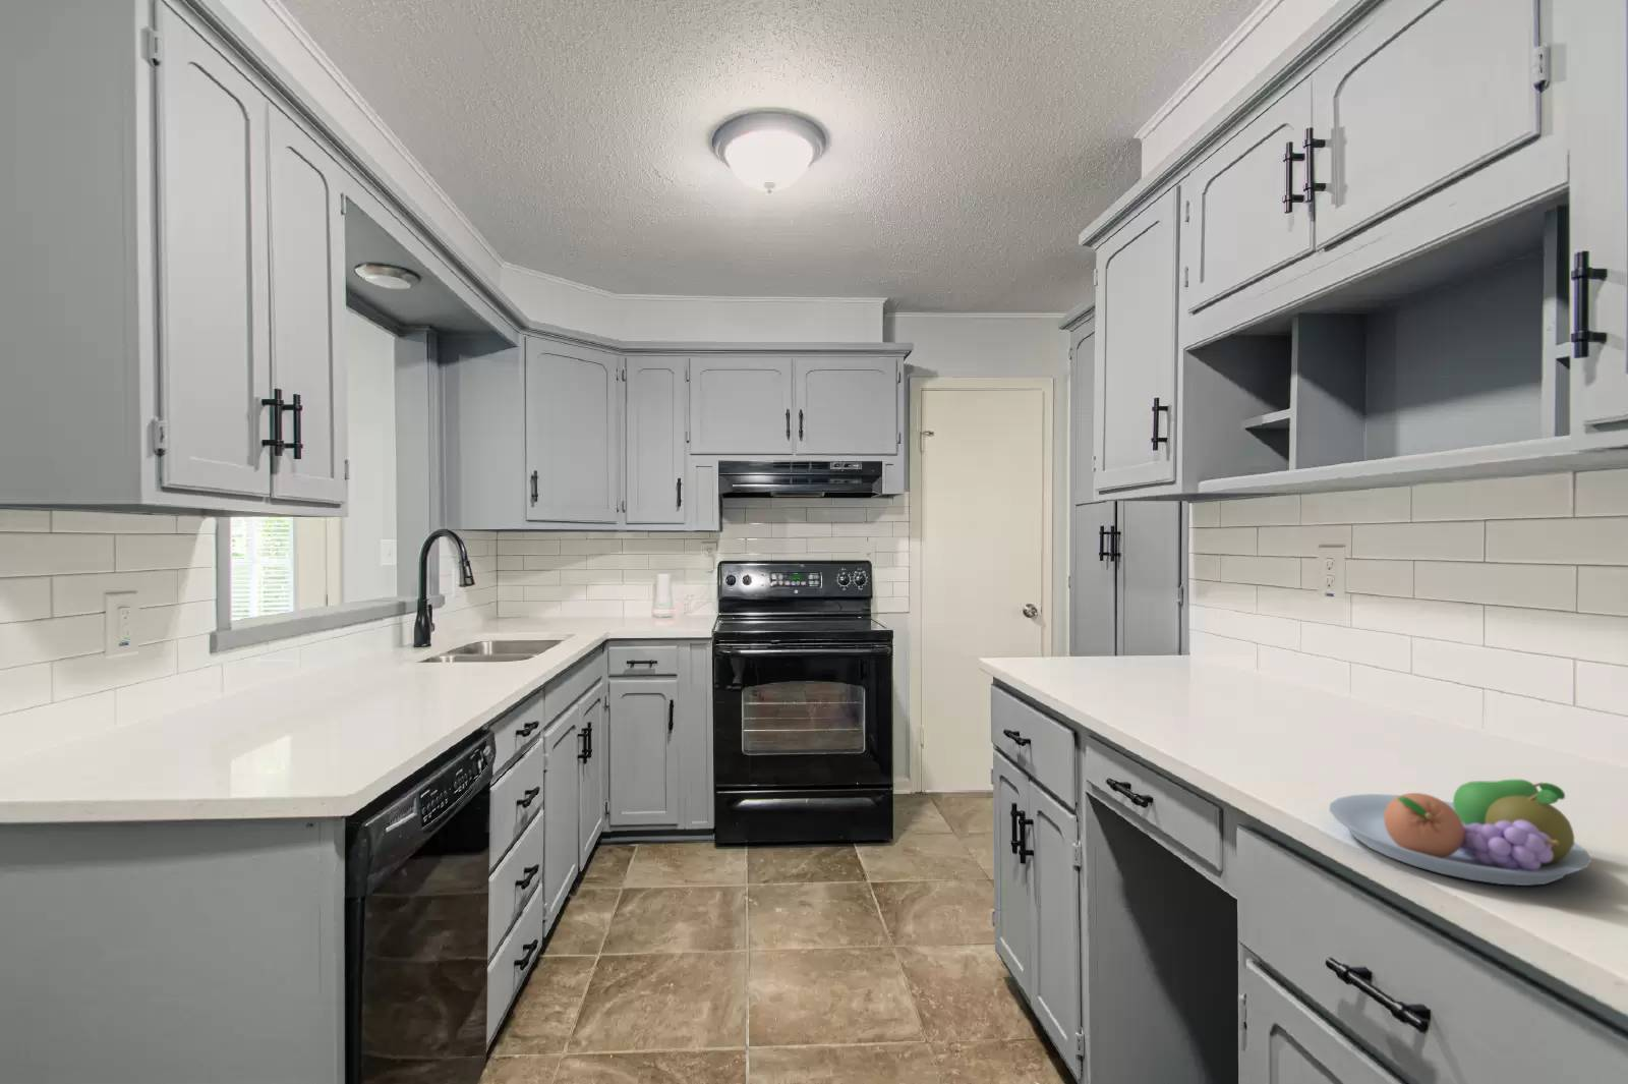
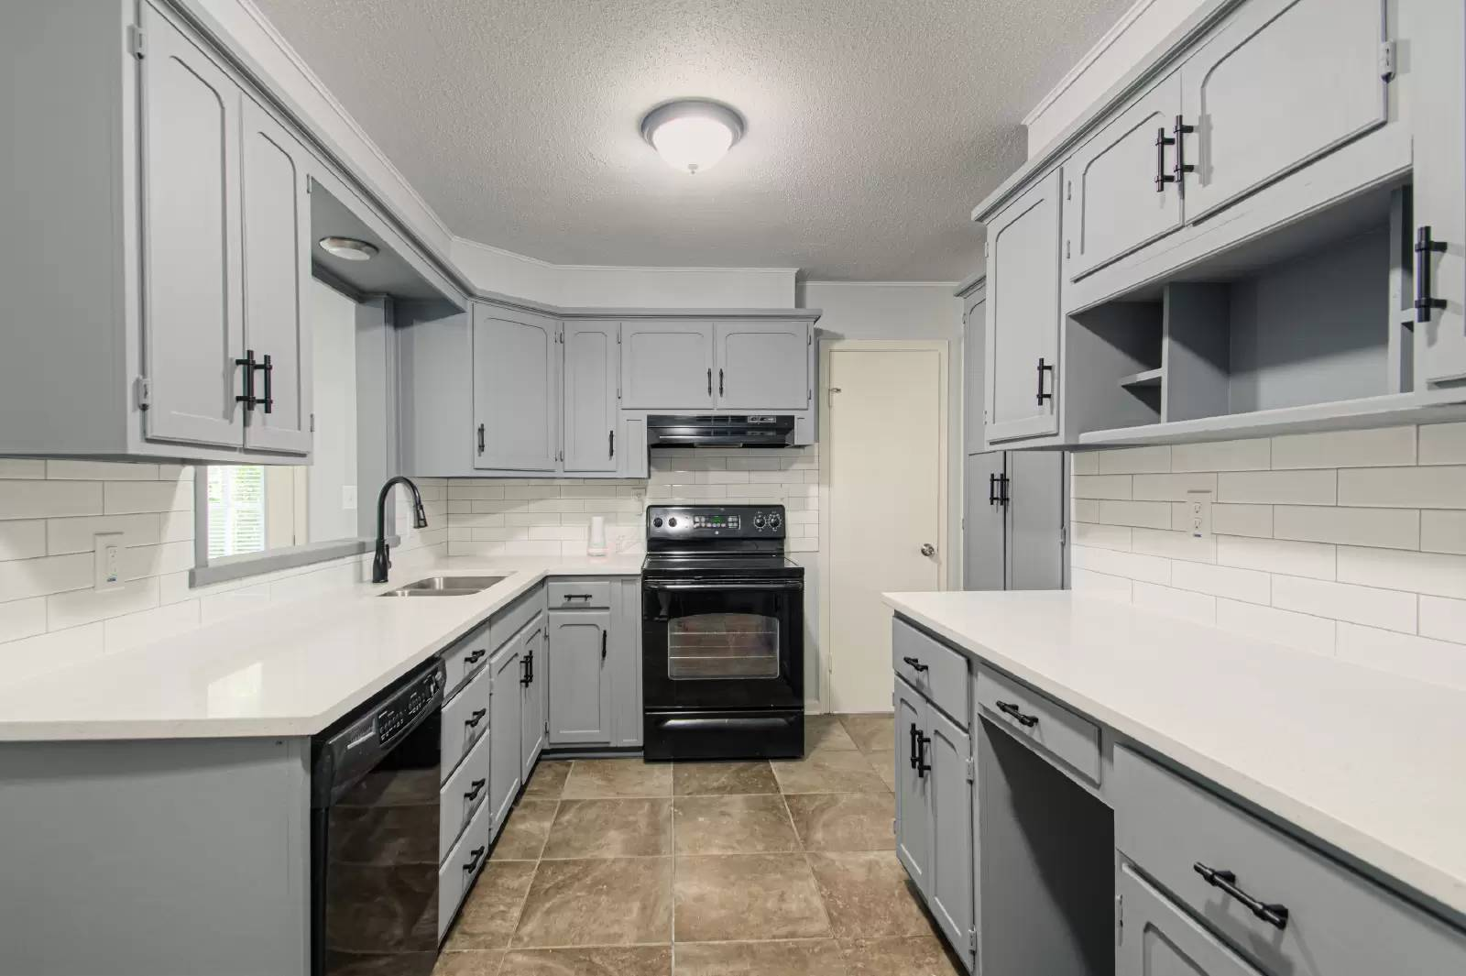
- fruit bowl (1459, 811)
